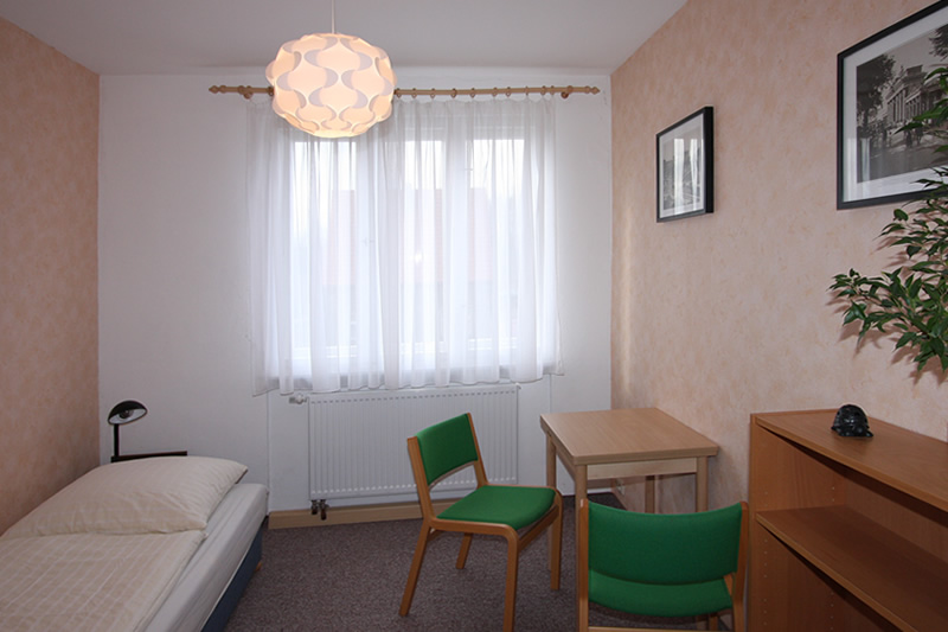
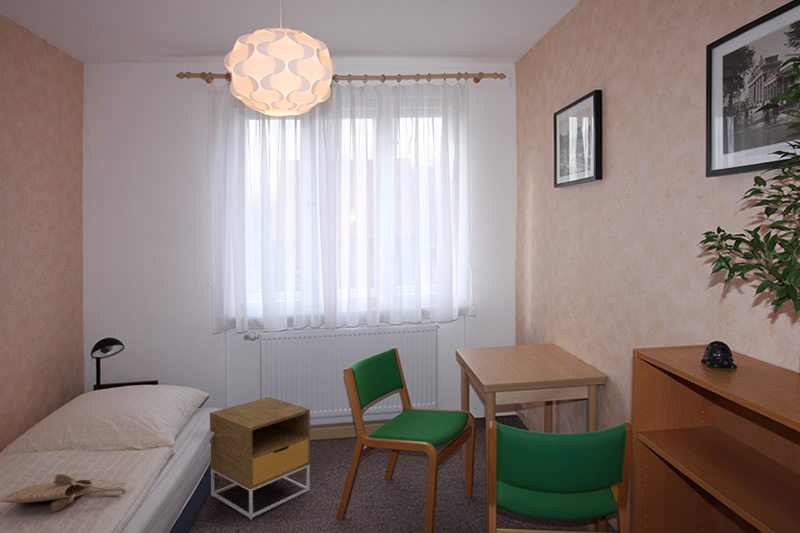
+ tote bag (70, 484)
+ nightstand (260, 452)
